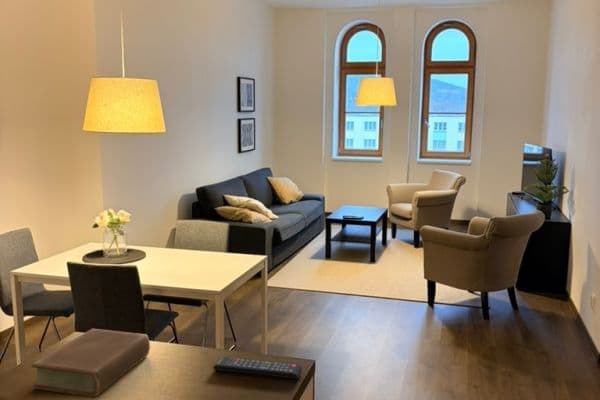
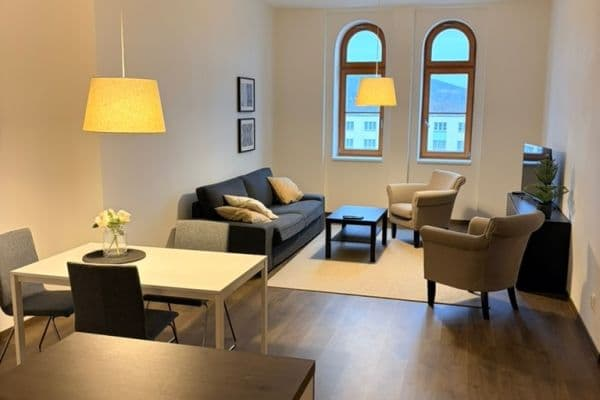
- remote control (257, 368)
- book (94, 360)
